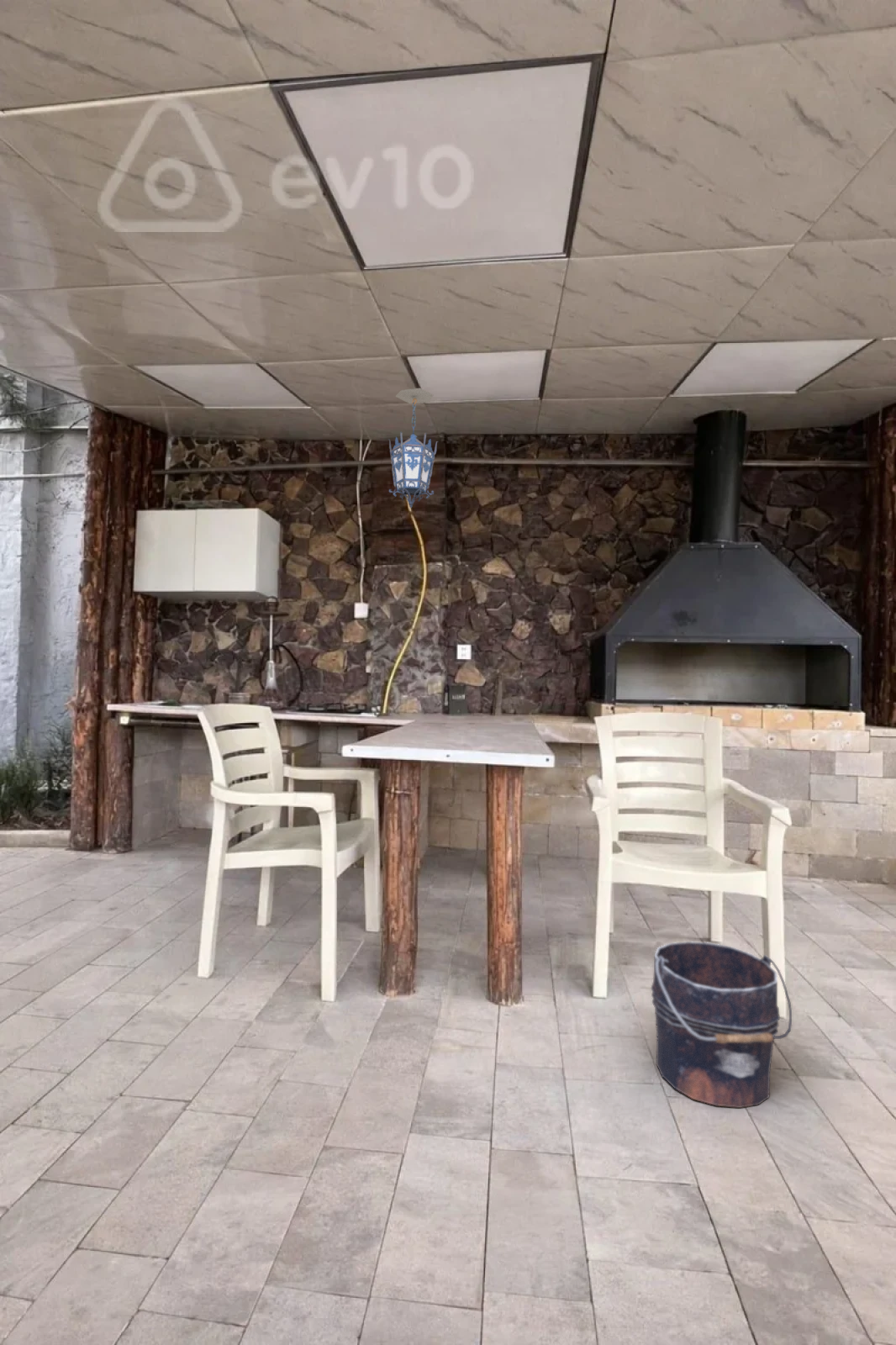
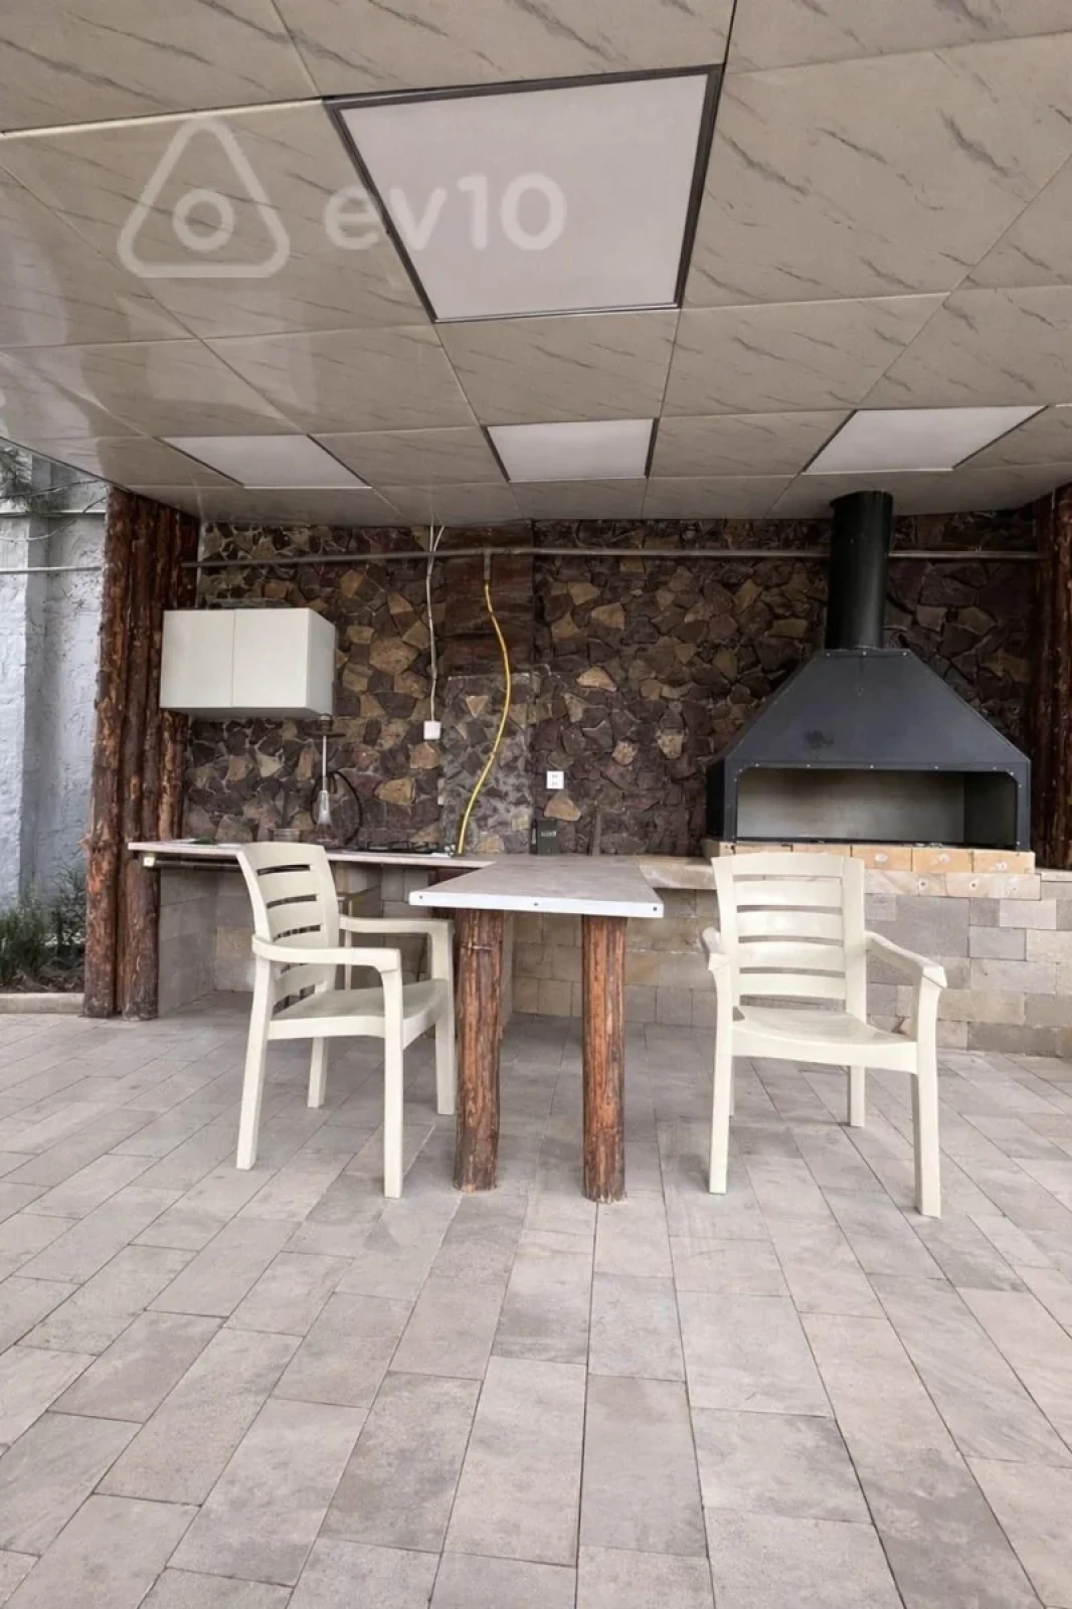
- hanging lantern (413, 451)
- bucket (713, 1015)
